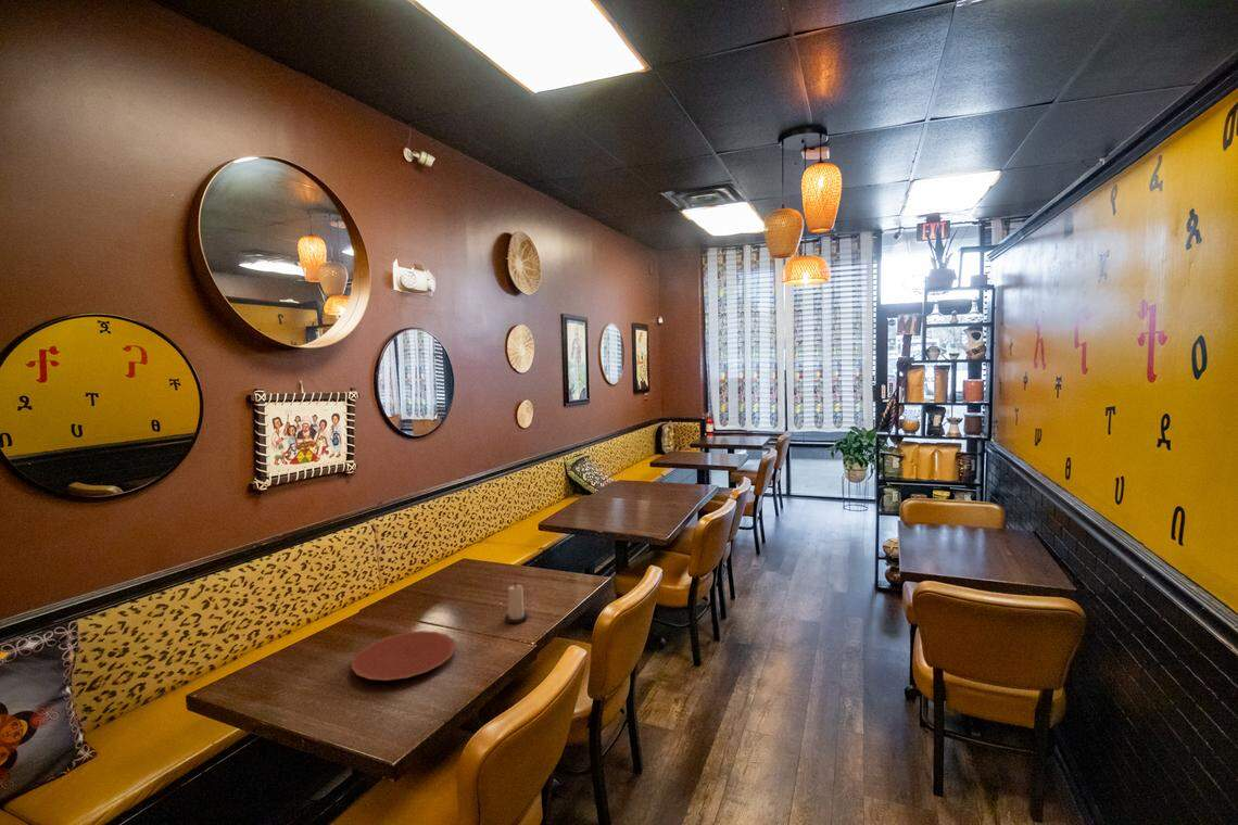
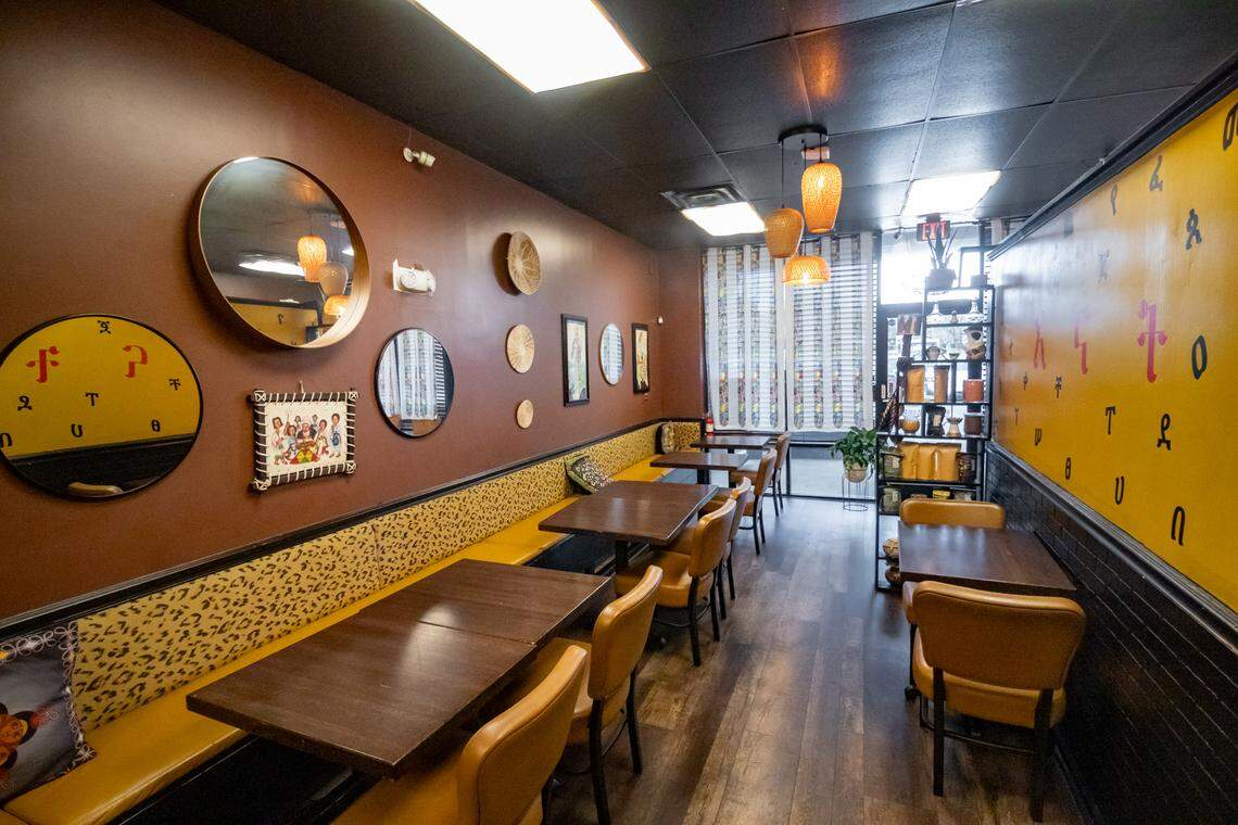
- plate (405, 657)
- candle (515, 600)
